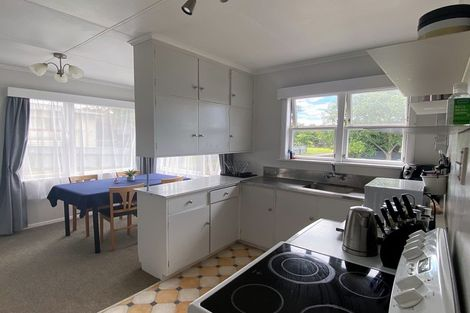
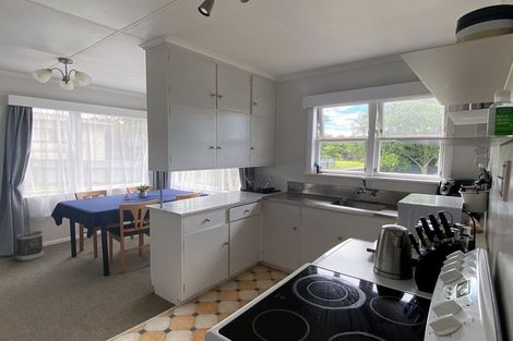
+ wastebasket (29, 245)
